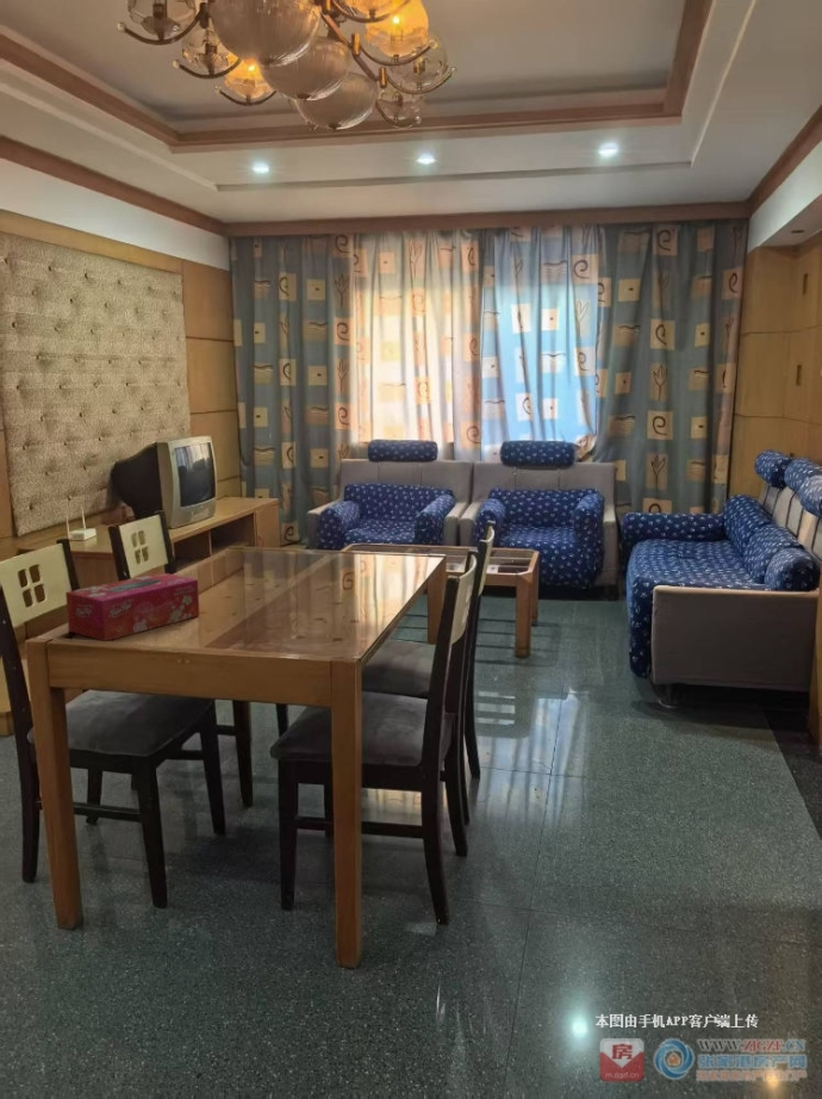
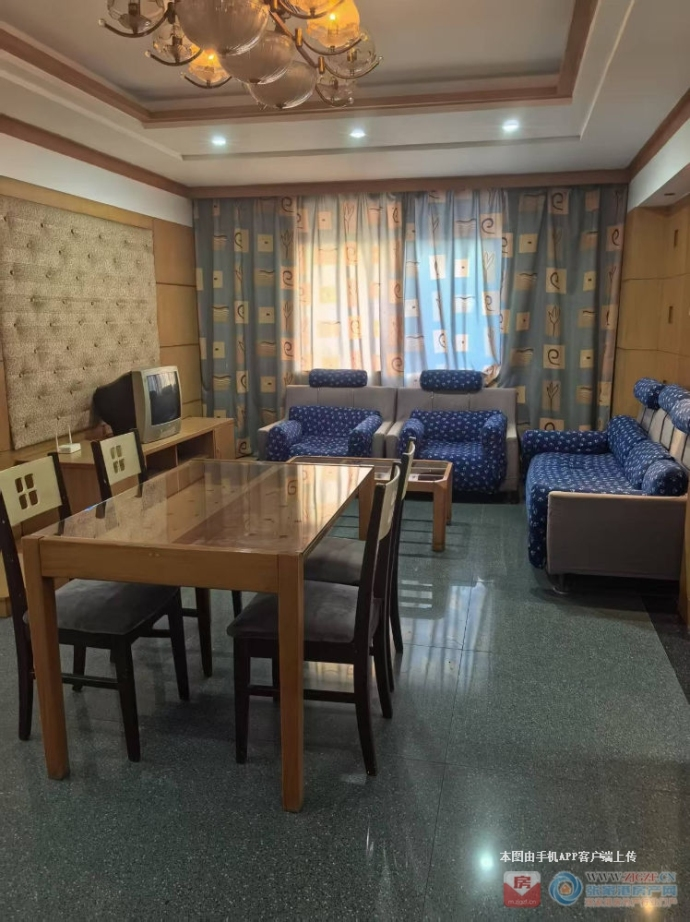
- tissue box (135, 604)
